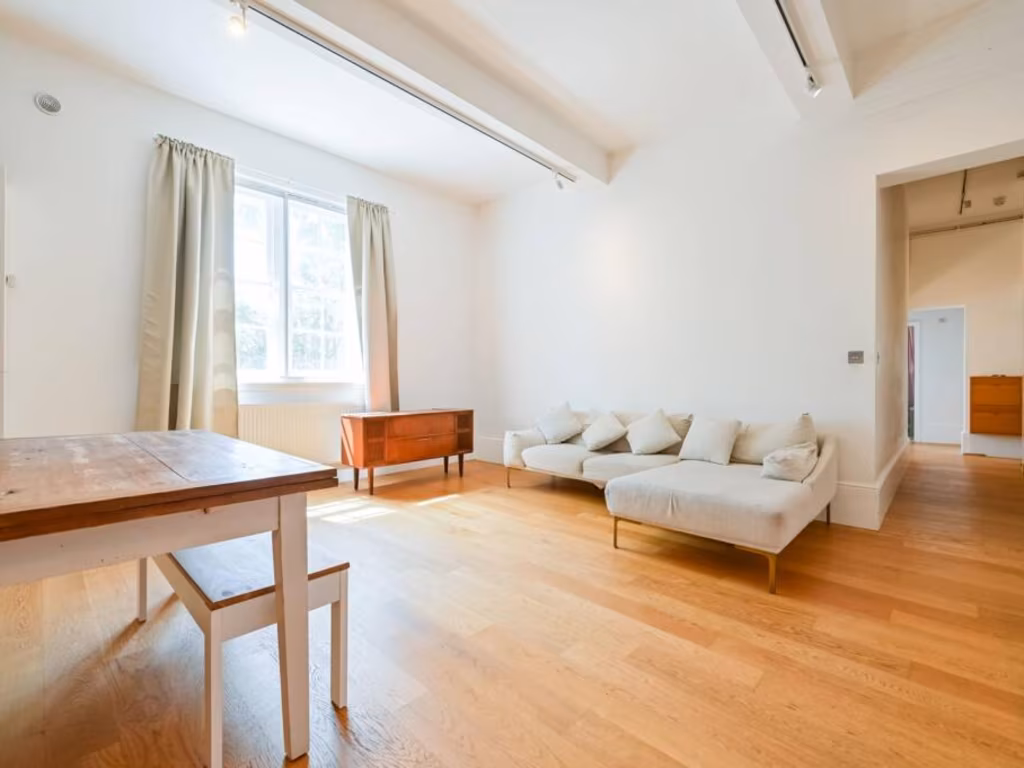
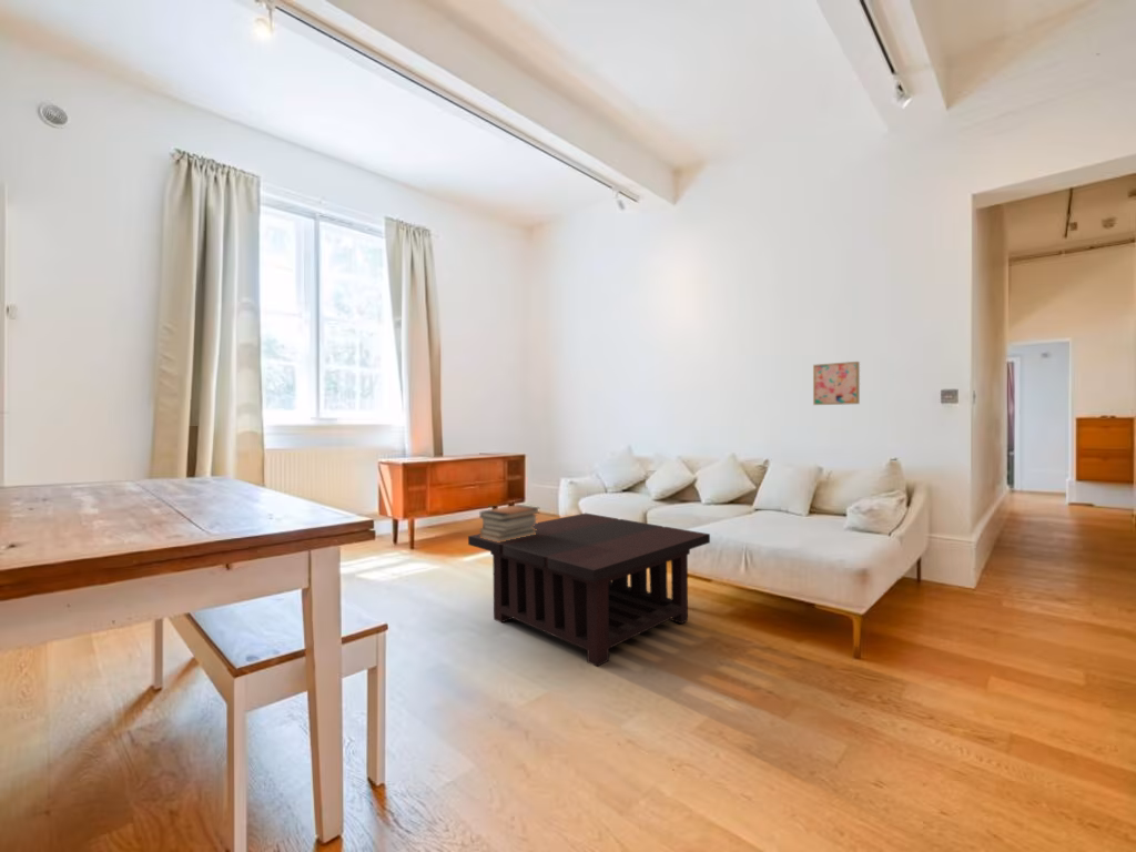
+ book stack (509, 521)
+ wall art (835, 384)
+ coffee table (589, 577)
